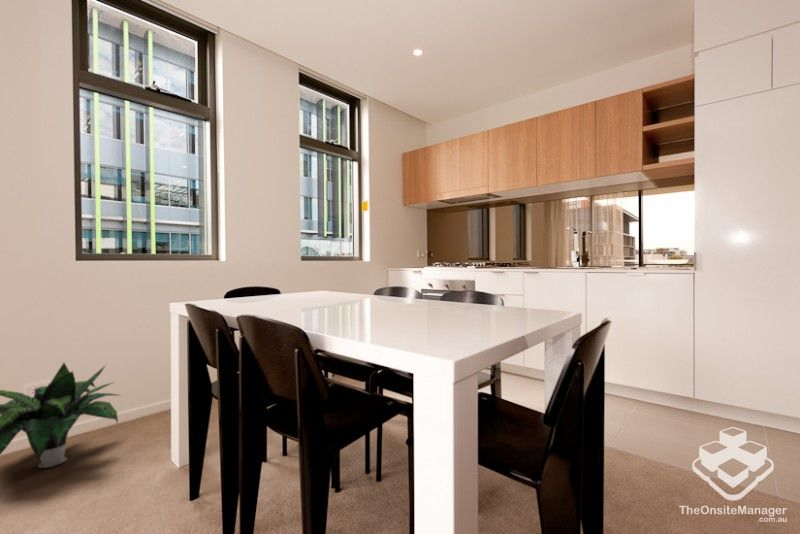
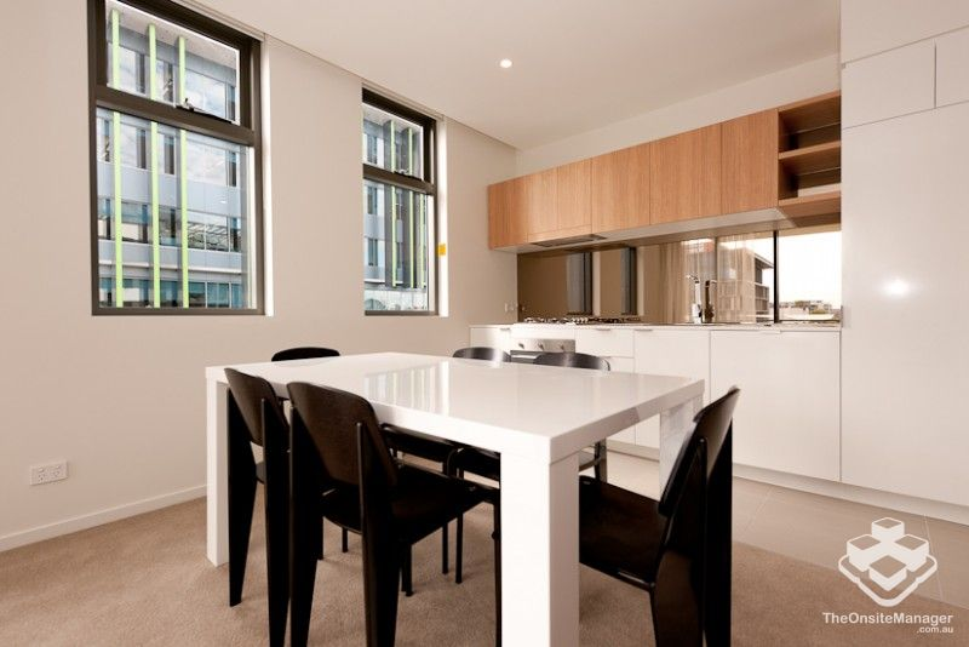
- potted plant (58, 413)
